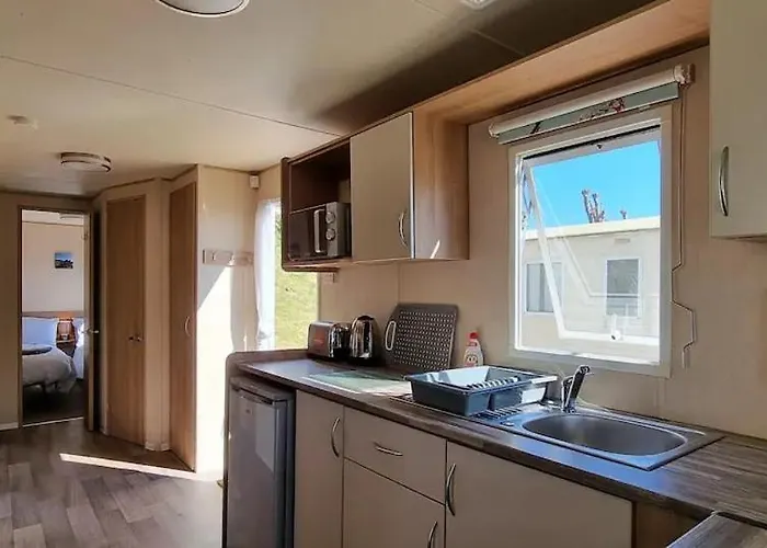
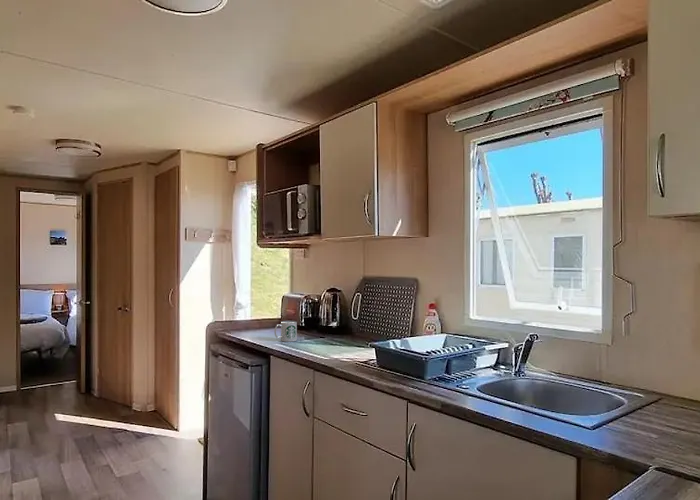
+ mug (285, 331)
